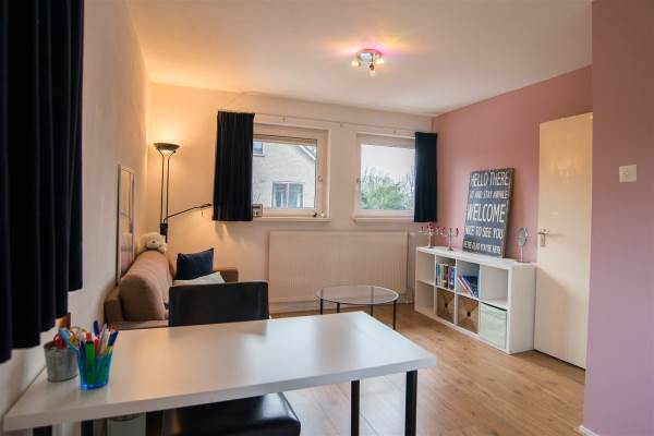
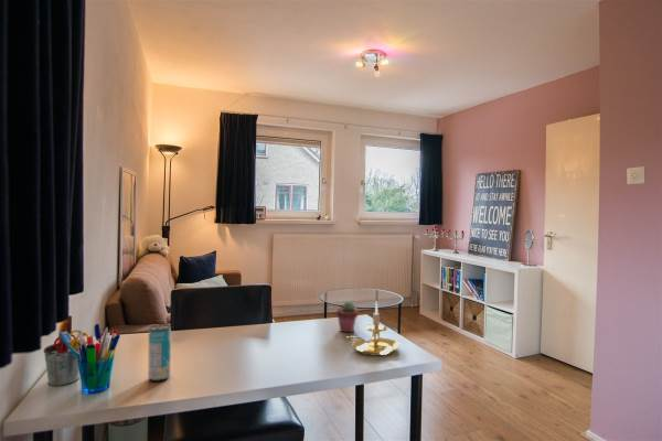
+ potted succulent (346, 315)
+ beverage can (159, 352)
+ candle holder (372, 325)
